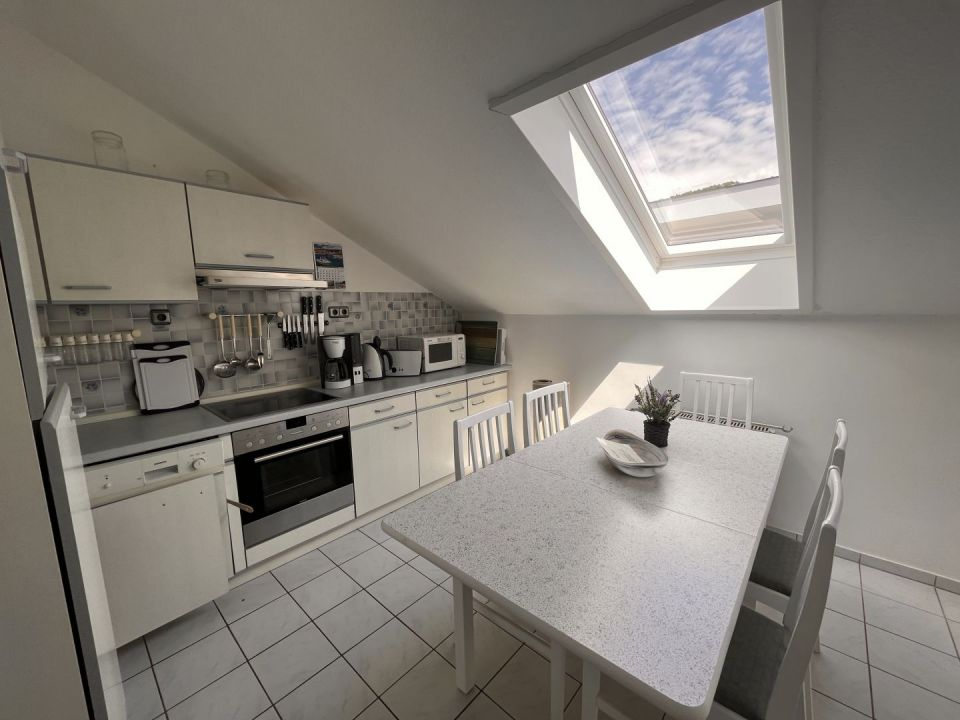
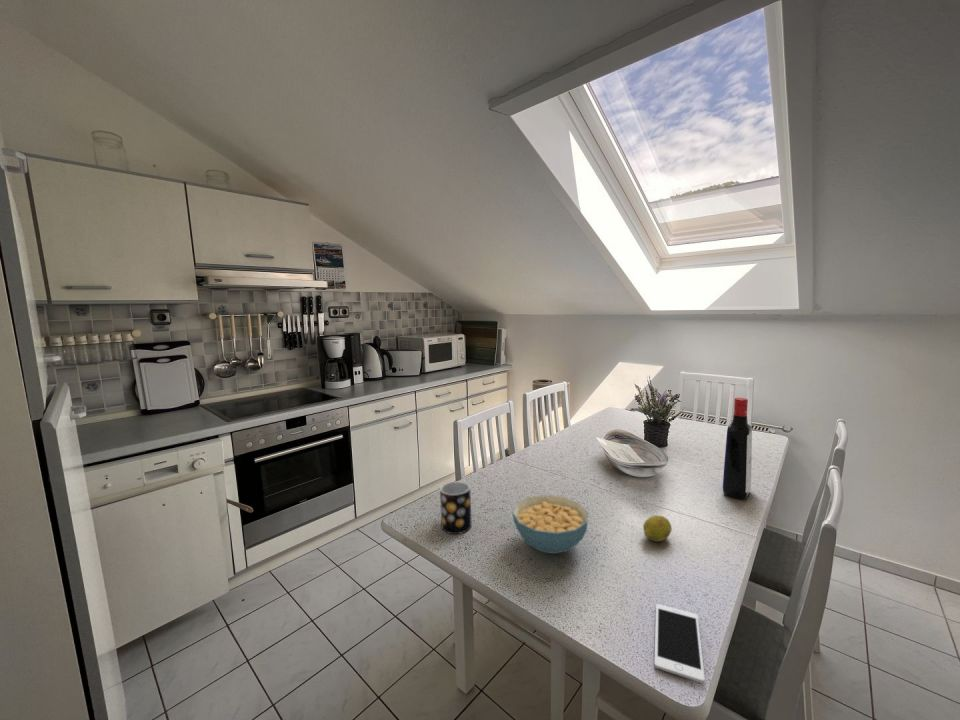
+ cereal bowl (550, 529)
+ liquor bottle (738, 446)
+ mug (451, 505)
+ fruit (656, 528)
+ cell phone (677, 638)
